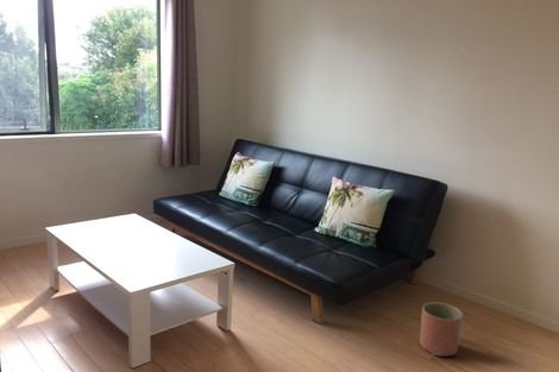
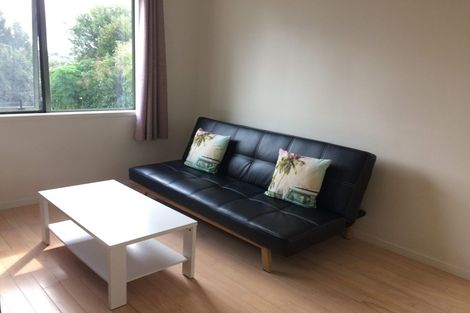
- planter (440, 329)
